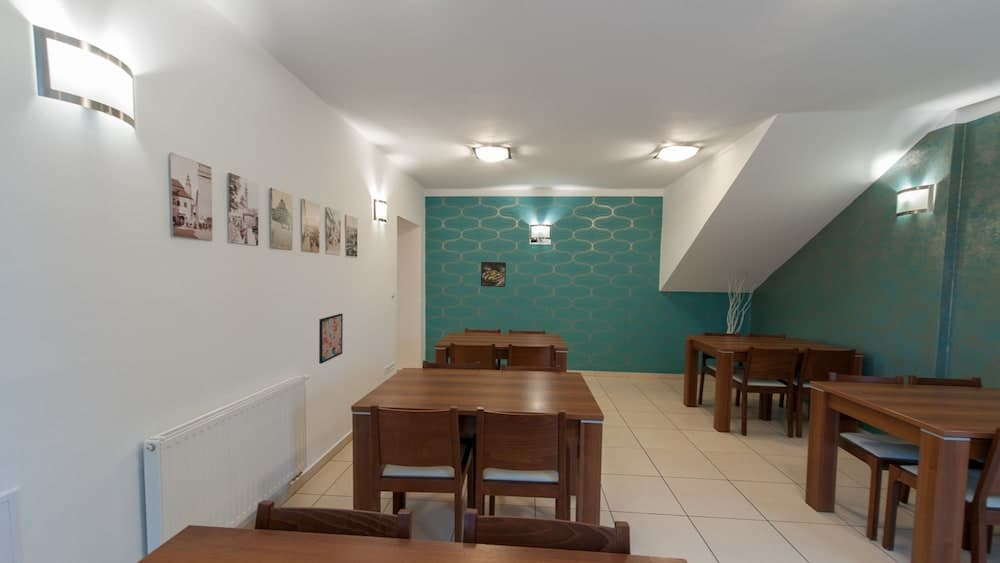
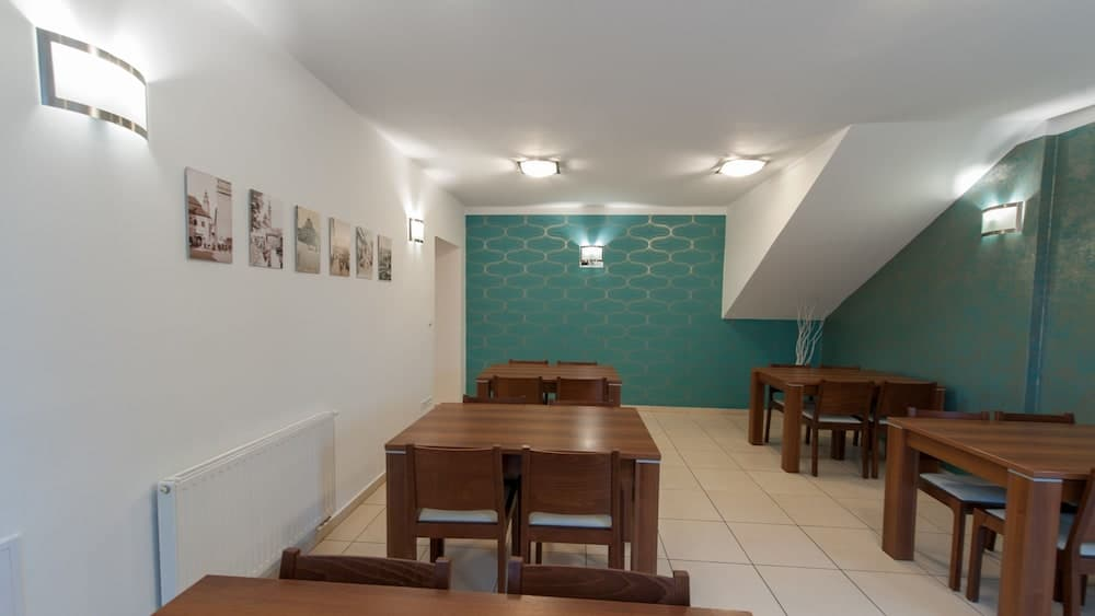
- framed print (493, 274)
- wall art (331, 337)
